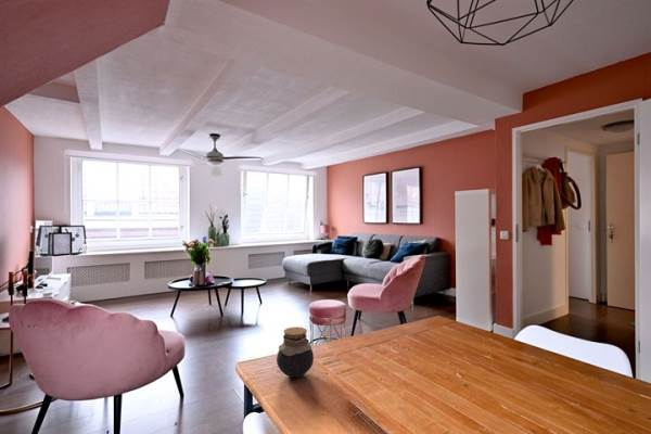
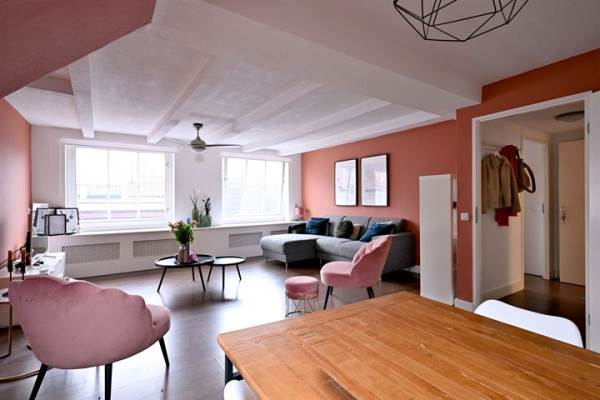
- jar (296, 352)
